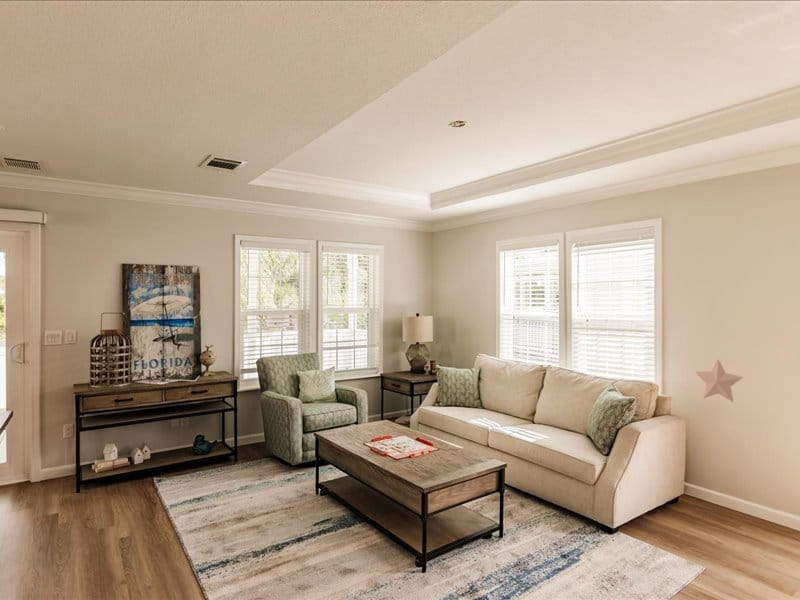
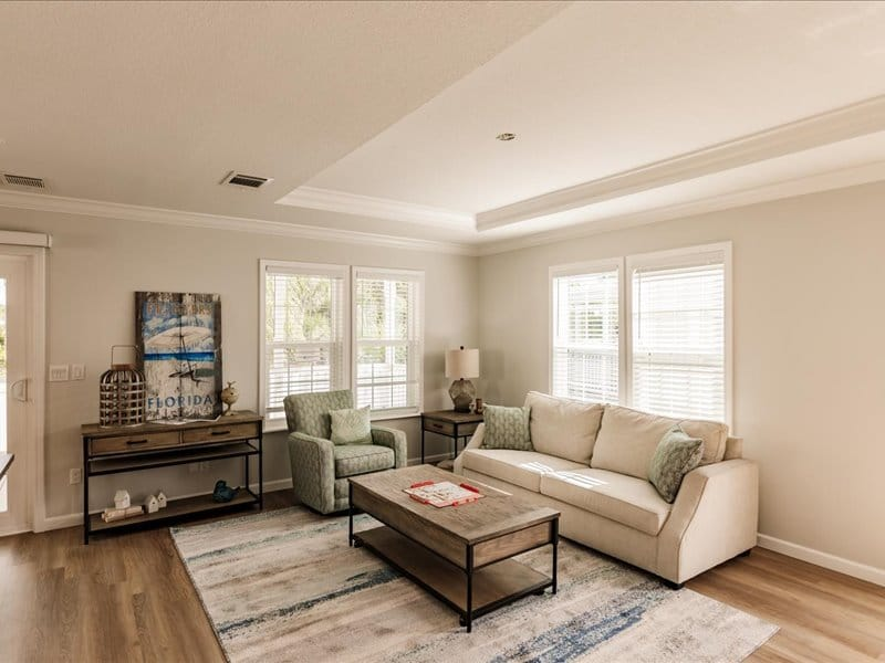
- decorative star (718, 379)
